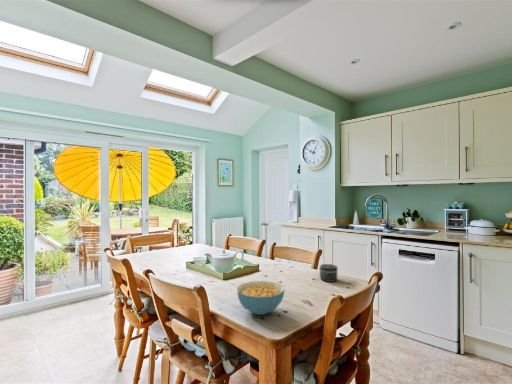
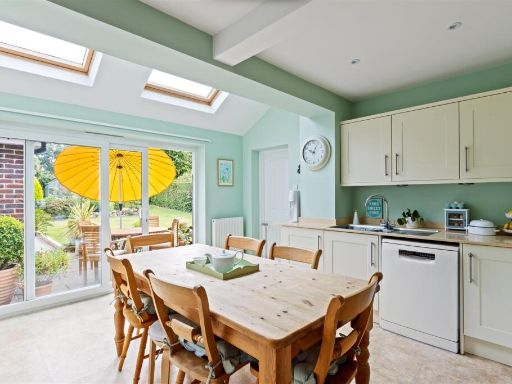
- cereal bowl (260, 300)
- jar (328, 272)
